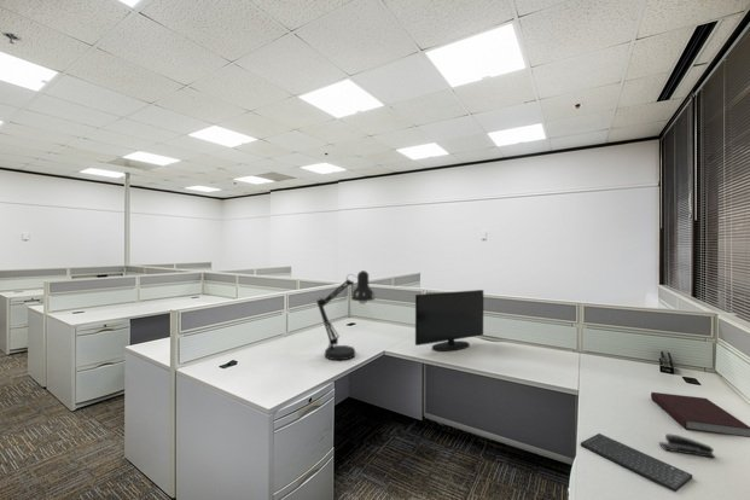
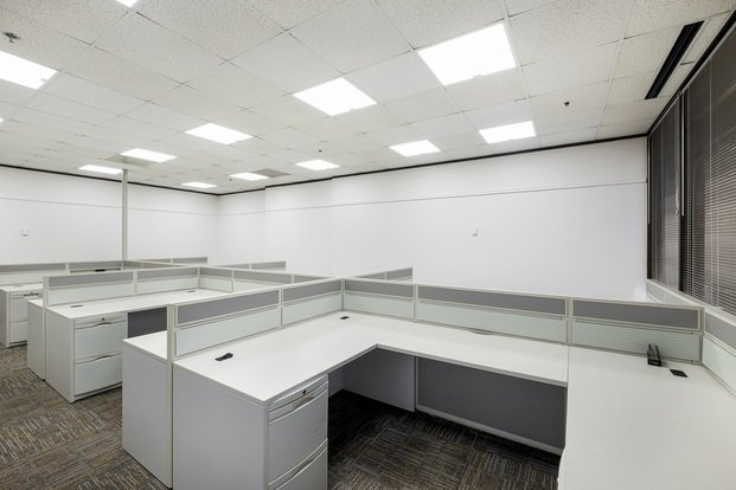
- desk lamp (351, 298)
- keyboard (632, 458)
- monitor (450, 319)
- notebook (696, 412)
- stapler (686, 444)
